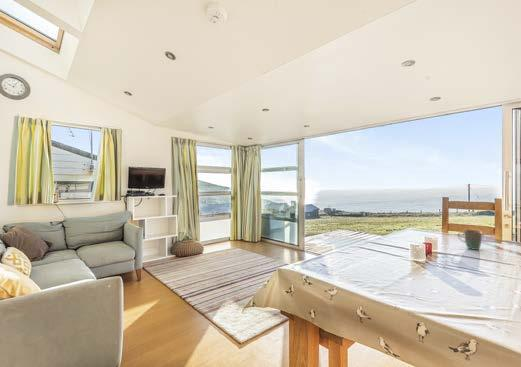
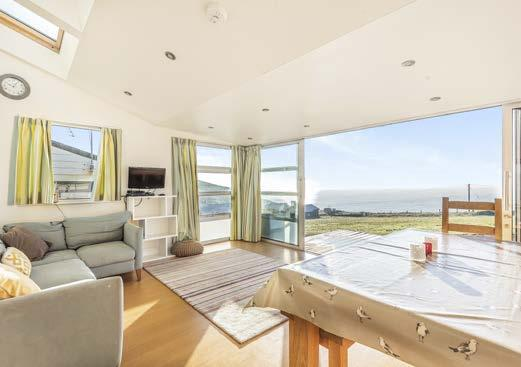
- mug (469, 239)
